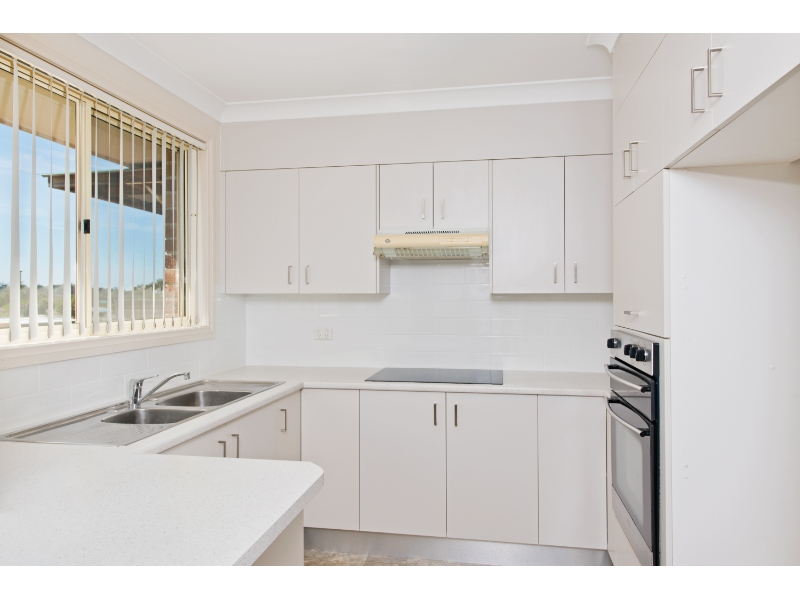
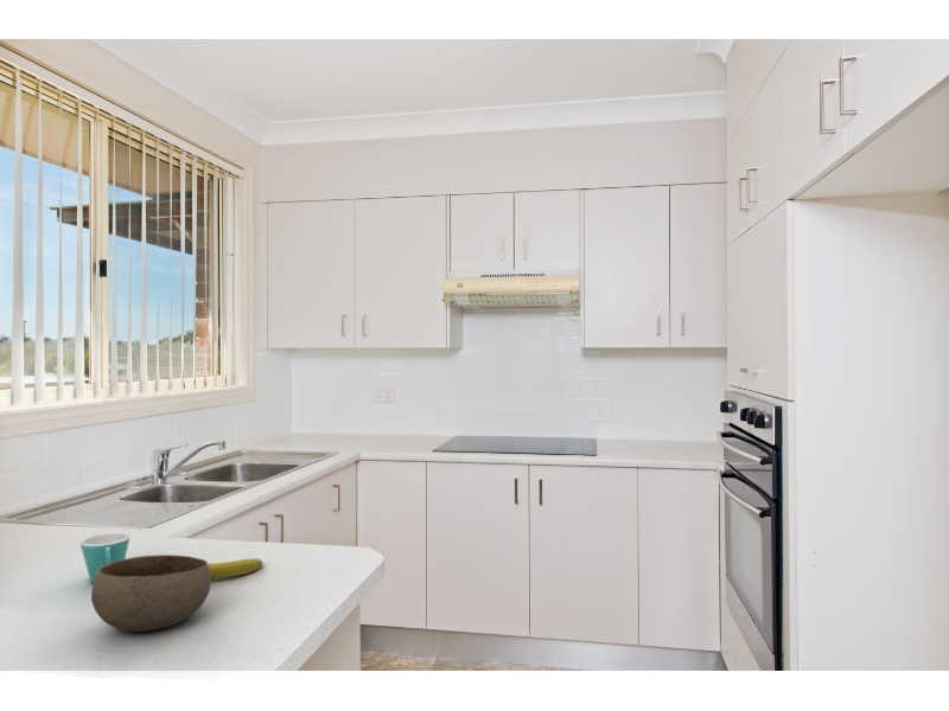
+ bowl (153, 592)
+ banana (229, 566)
+ mug (106, 559)
